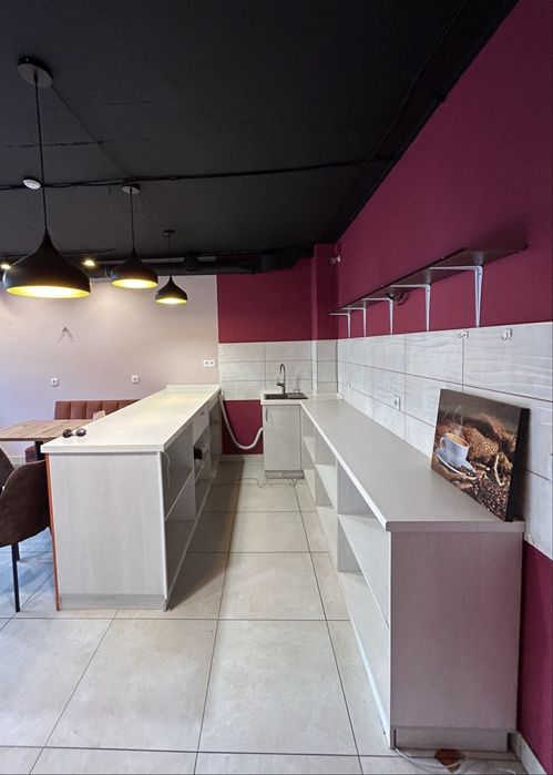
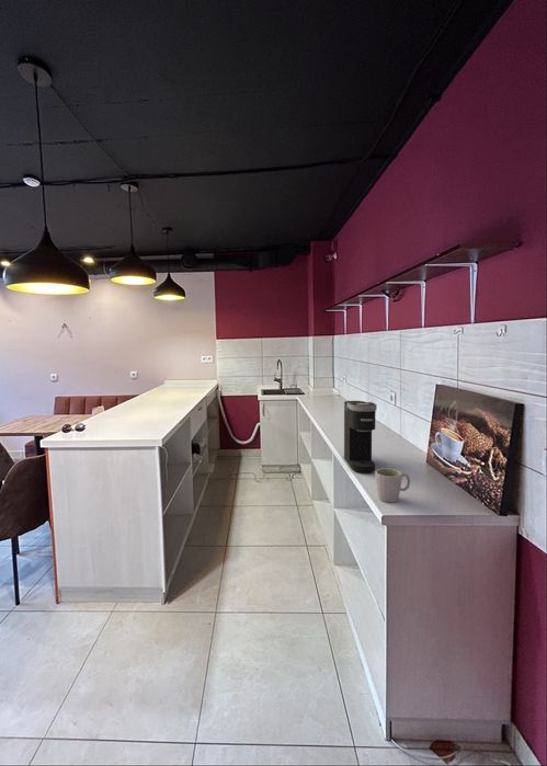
+ coffee maker (358, 433)
+ mug (392, 484)
